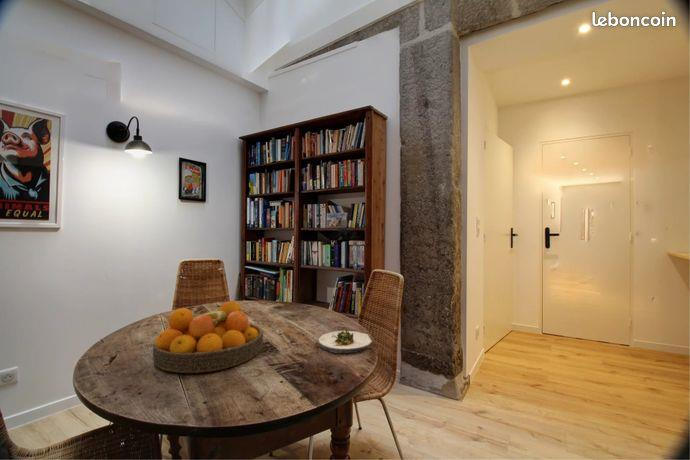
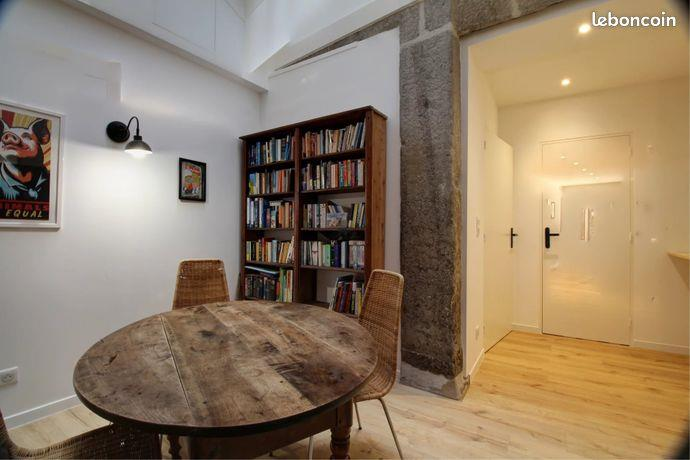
- fruit bowl (211, 328)
- salad plate (344, 337)
